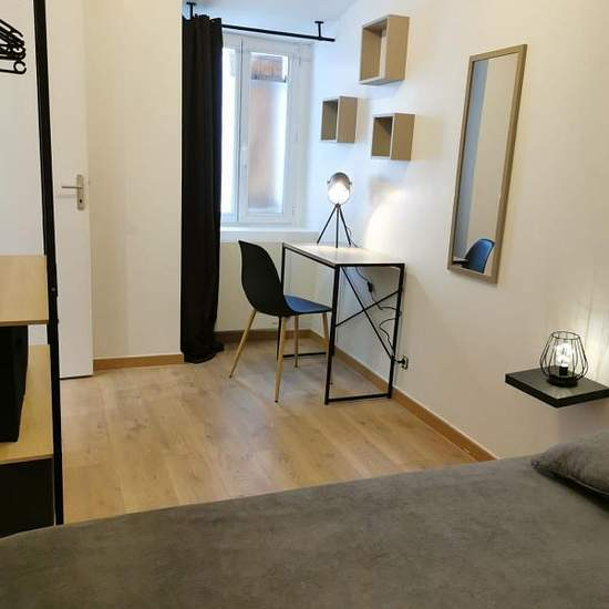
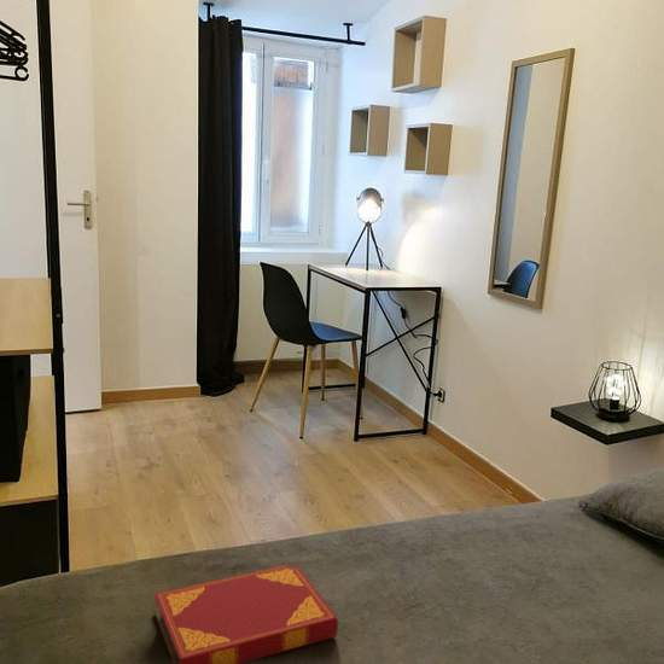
+ hardback book (244, 615)
